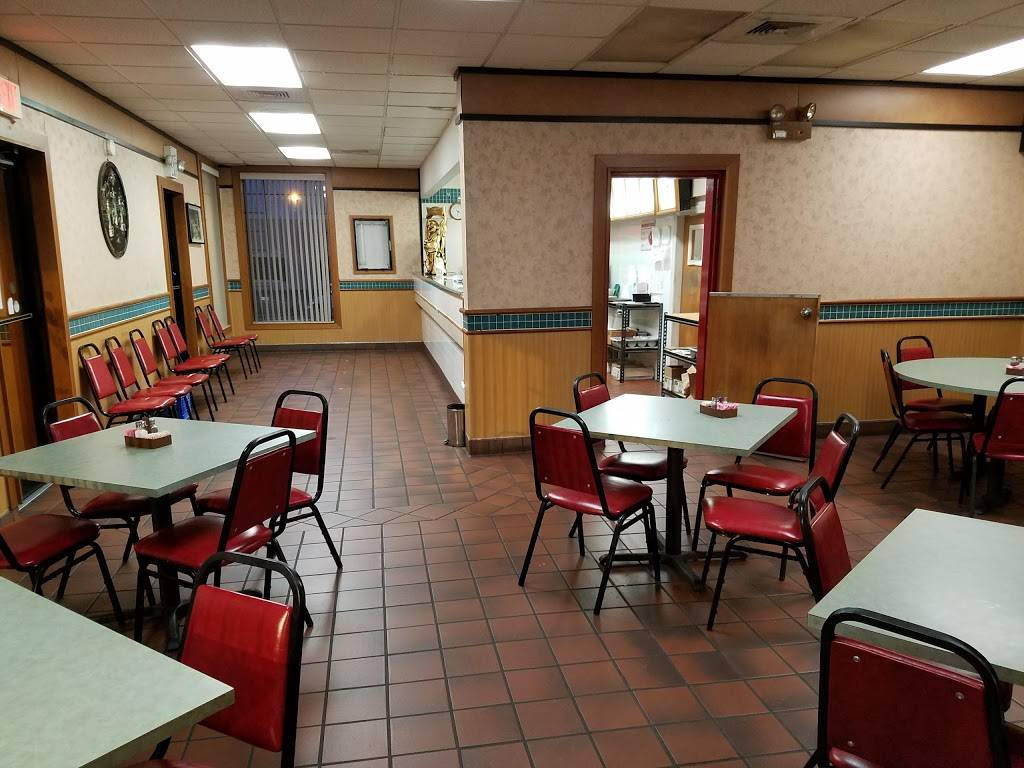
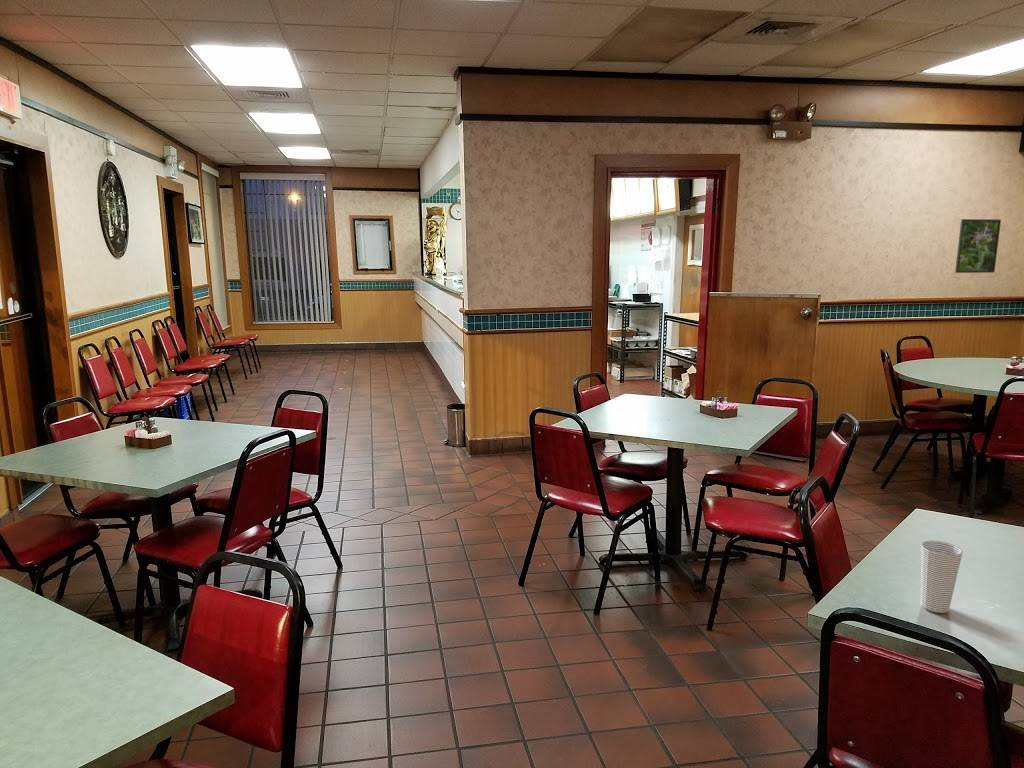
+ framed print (978, 246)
+ cup (938, 577)
